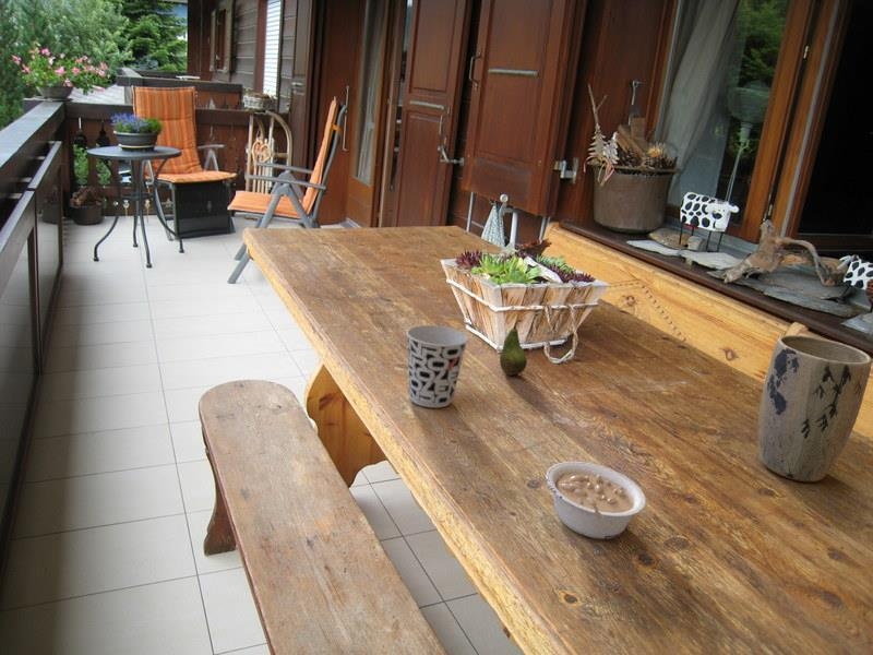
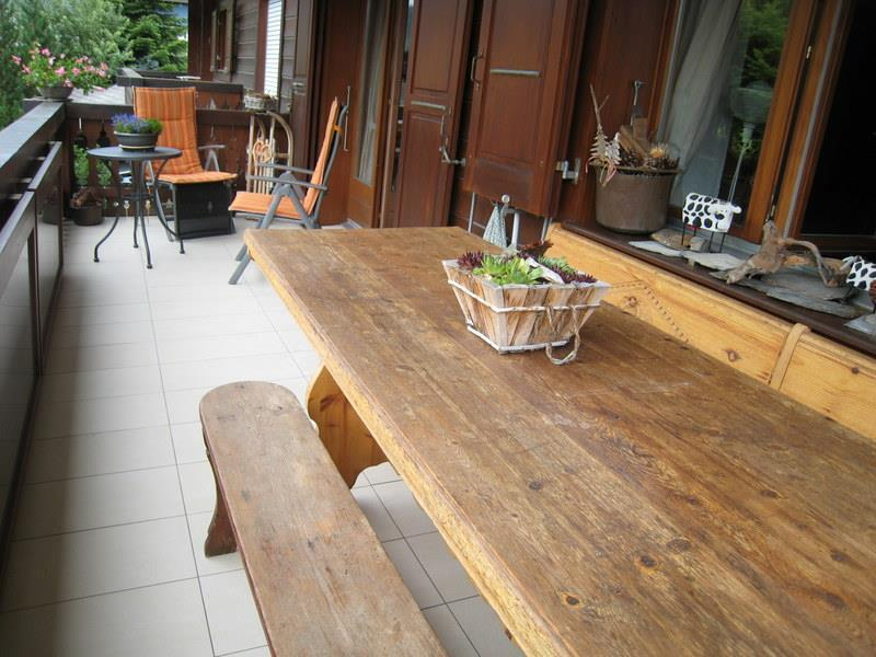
- legume (595, 501)
- cup (433, 367)
- plant pot (806, 408)
- fruit (515, 344)
